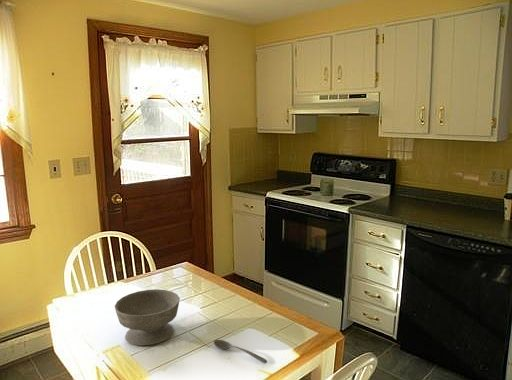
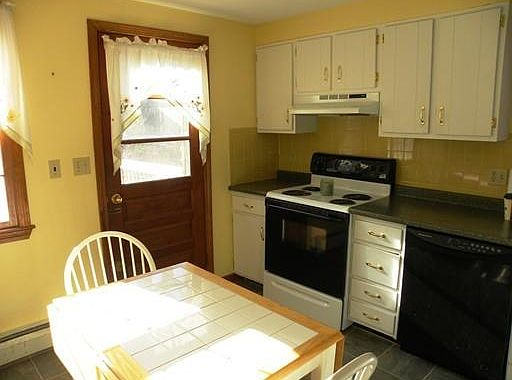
- soupspoon (240, 349)
- bowl (148, 317)
